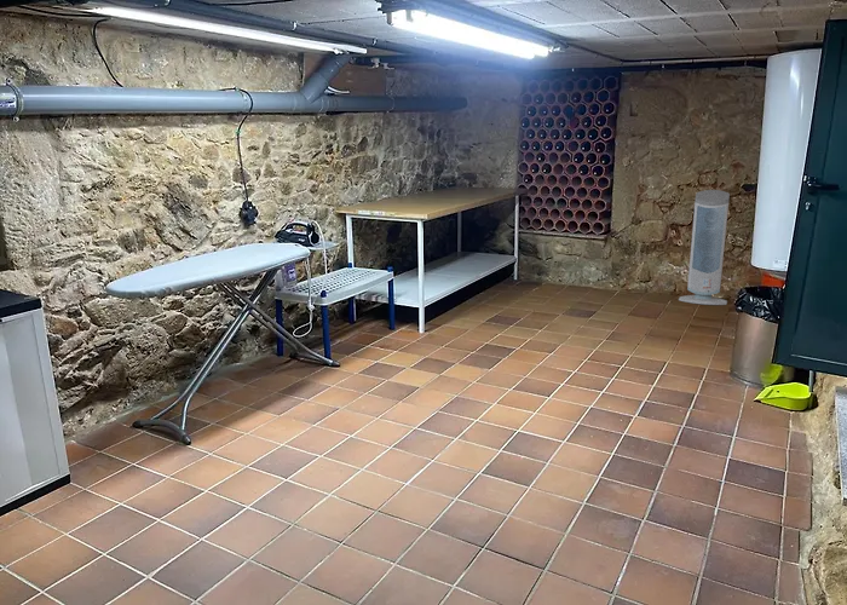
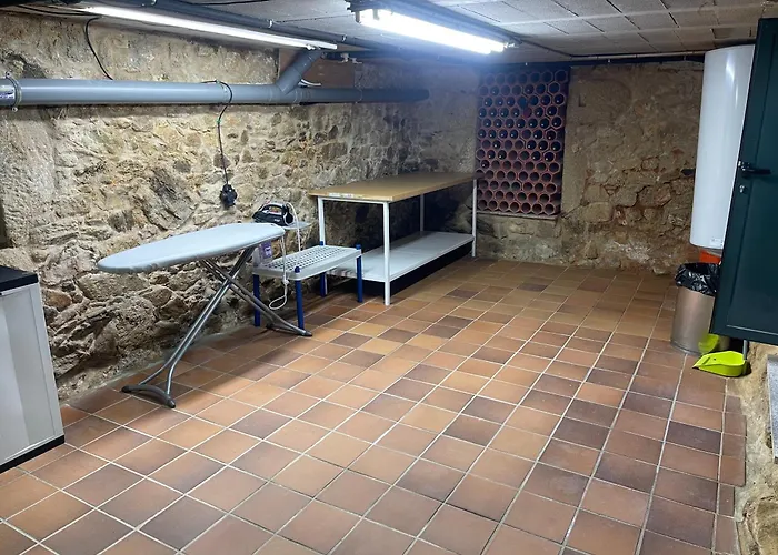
- air purifier (707, 247)
